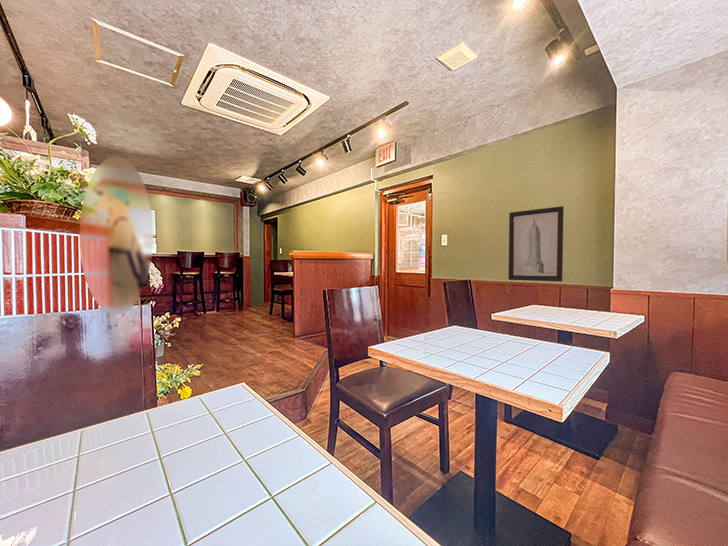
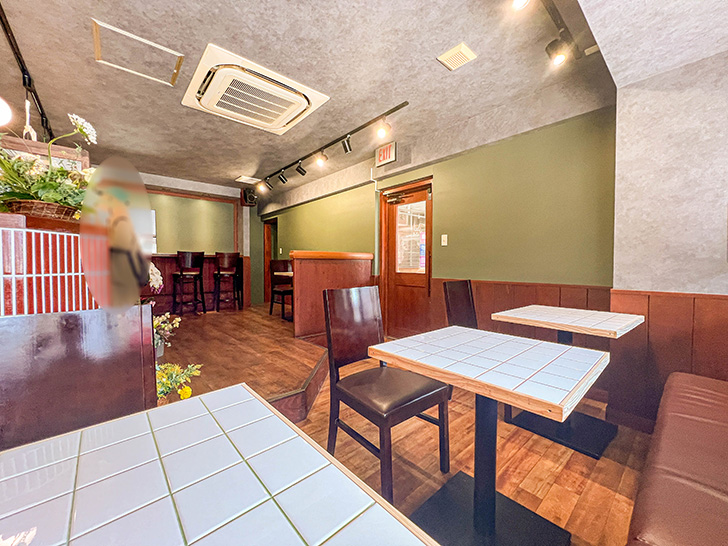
- wall art (534, 245)
